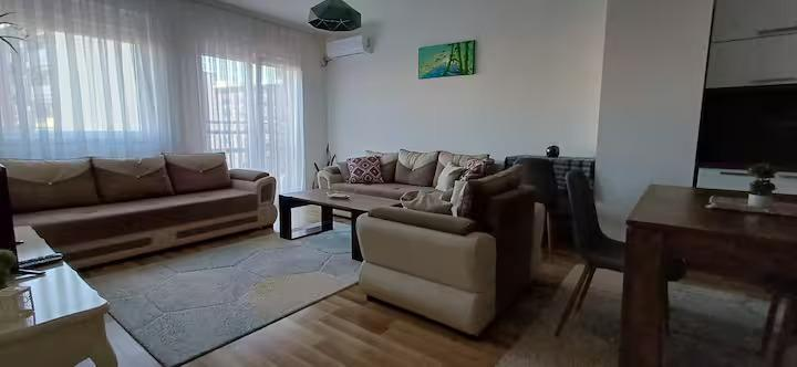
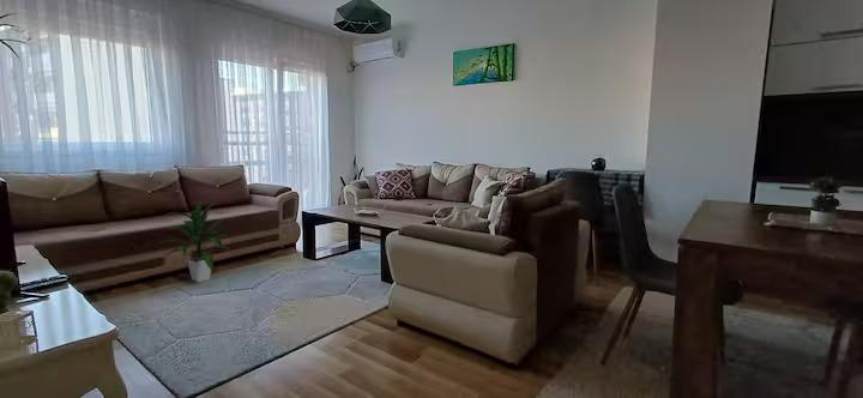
+ indoor plant (198, 241)
